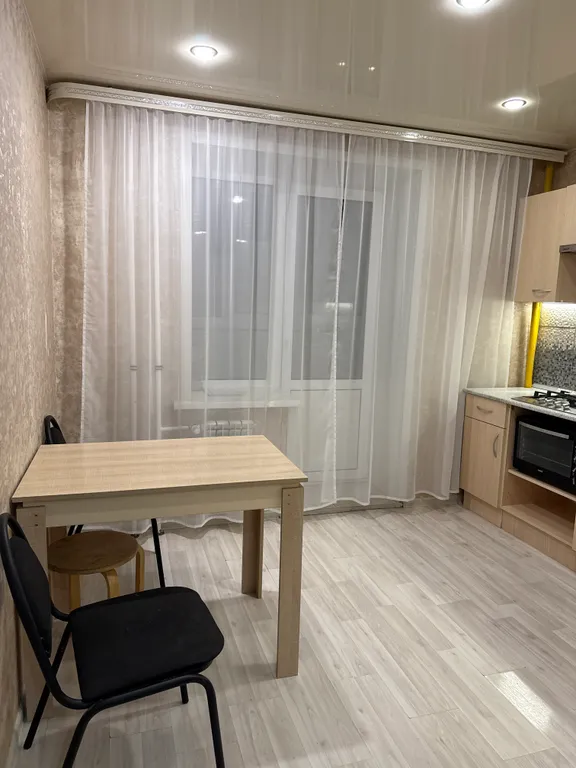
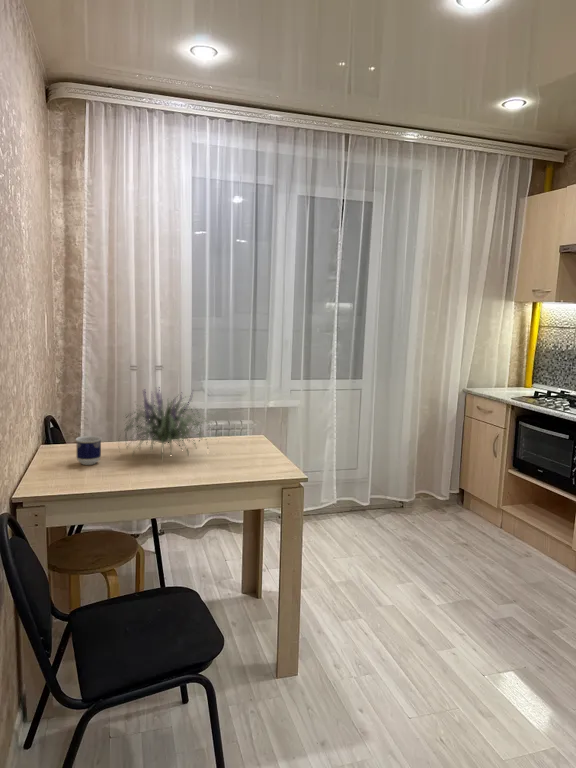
+ cup (88, 451)
+ plant (170, 420)
